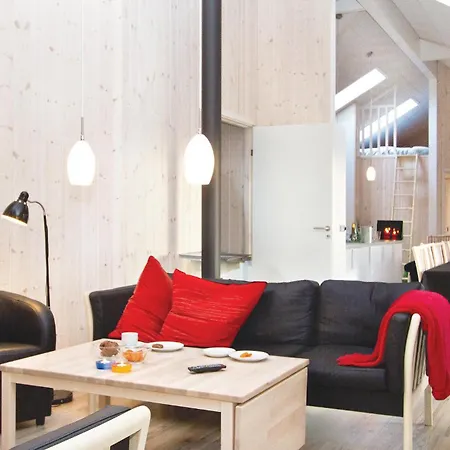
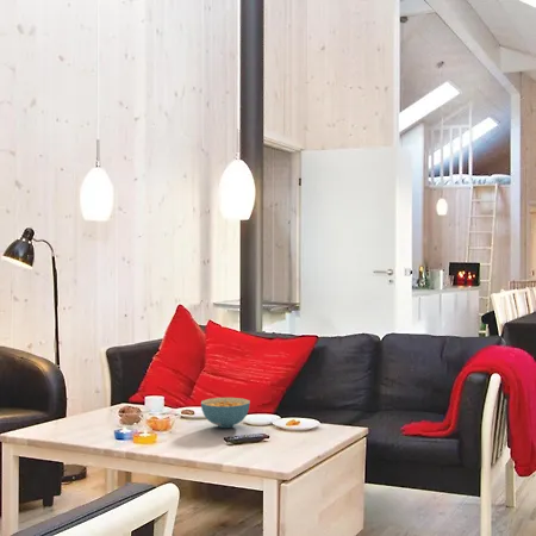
+ cereal bowl (225, 413)
